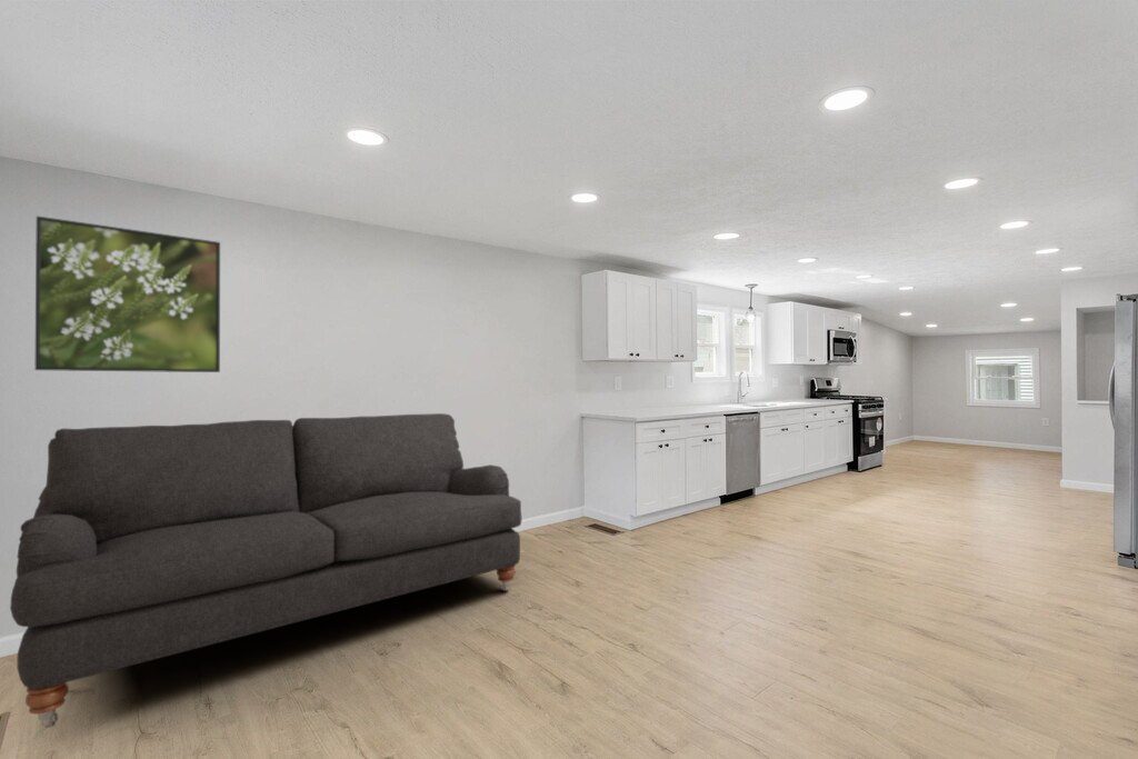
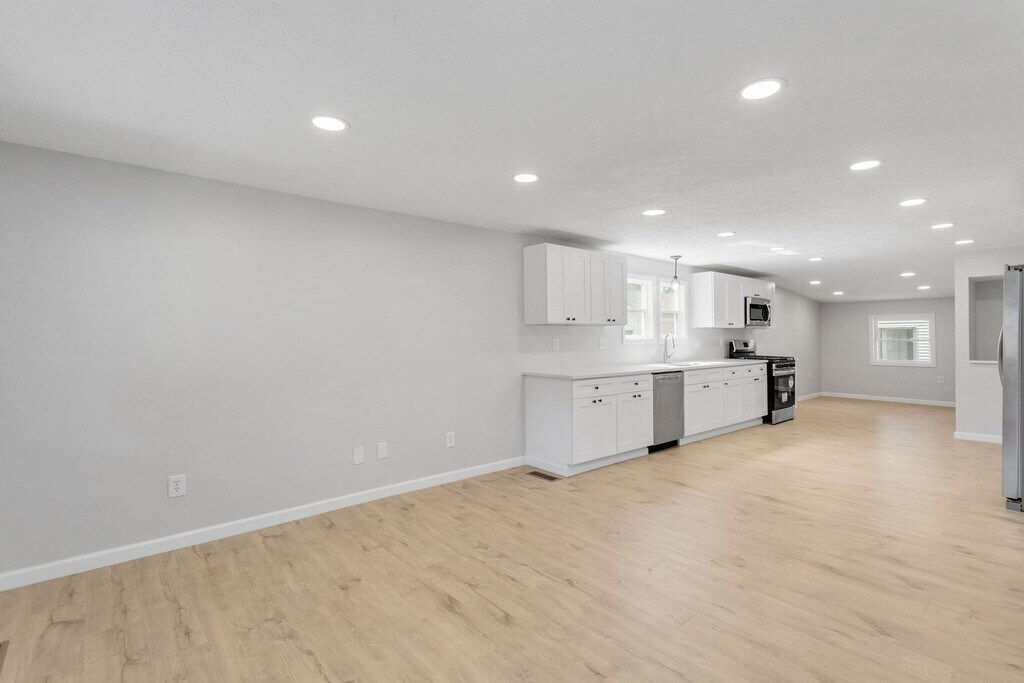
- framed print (136, 300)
- sofa (307, 518)
